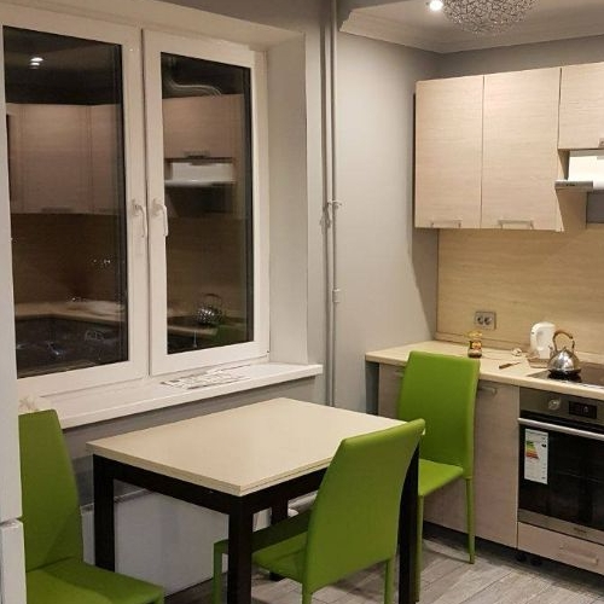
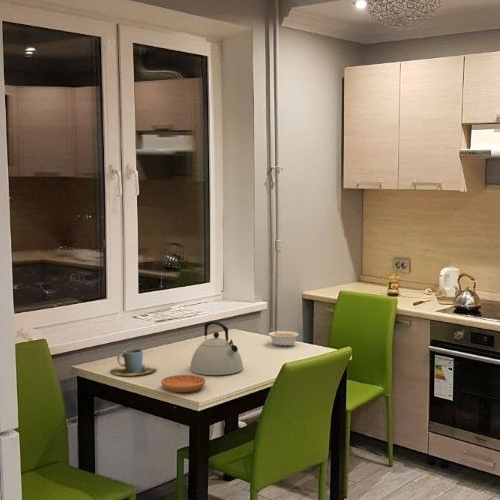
+ saucer (183, 383)
+ cup (133, 360)
+ kettle (217, 345)
+ legume (282, 338)
